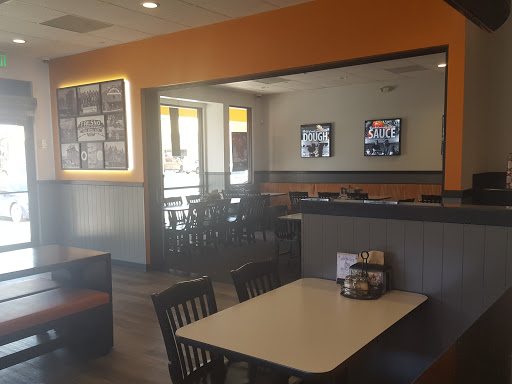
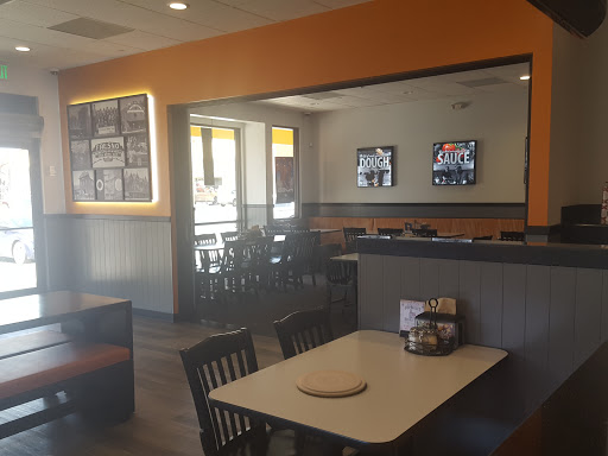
+ plate (330, 381)
